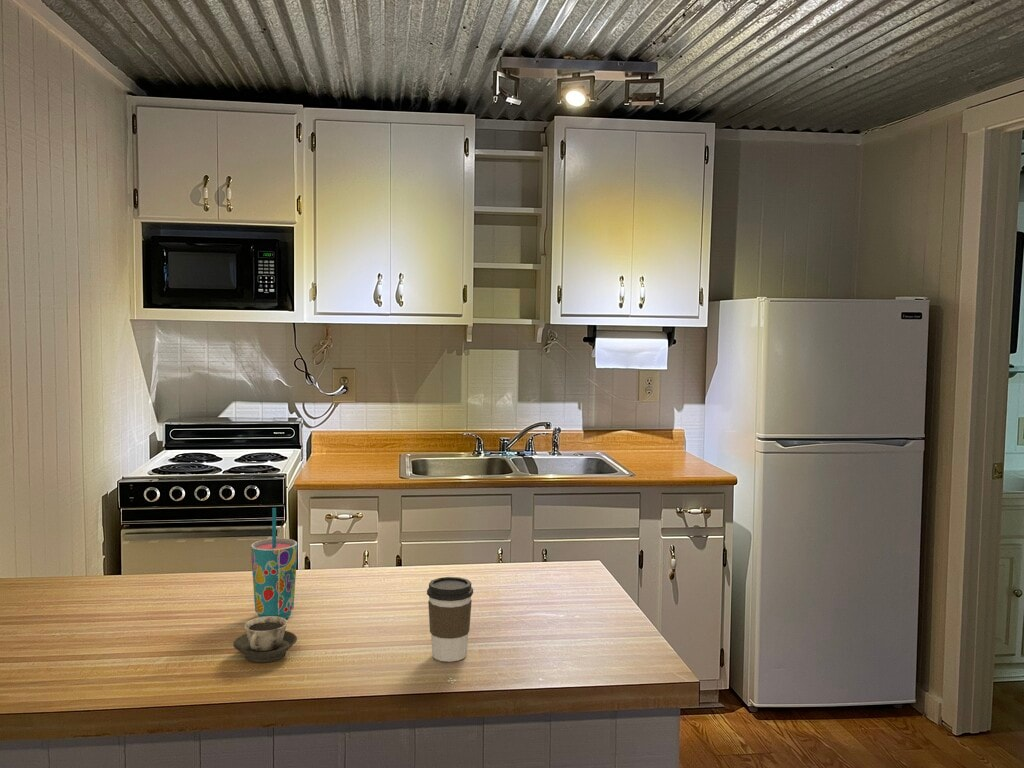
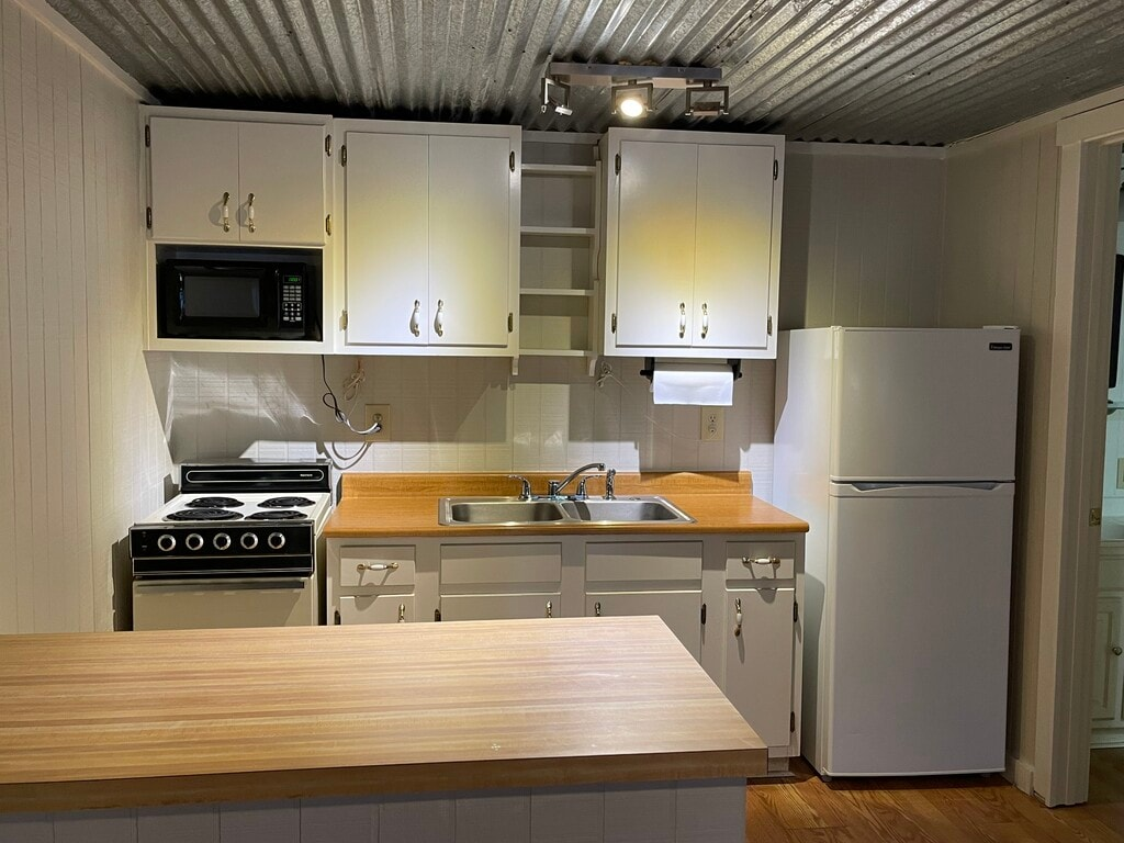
- cup (265, 639)
- cup (274, 562)
- coffee cup (449, 619)
